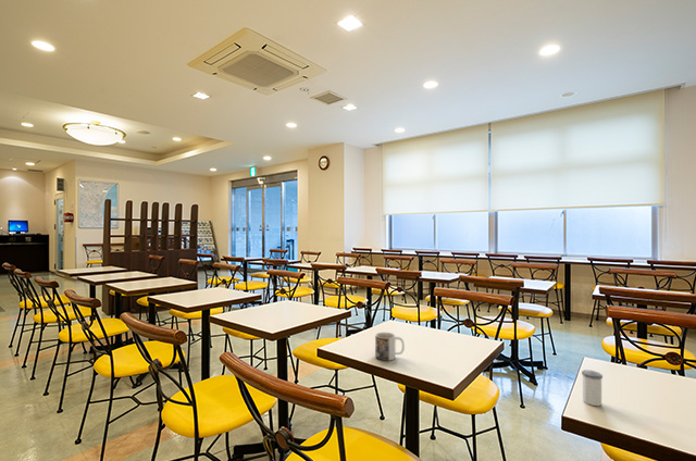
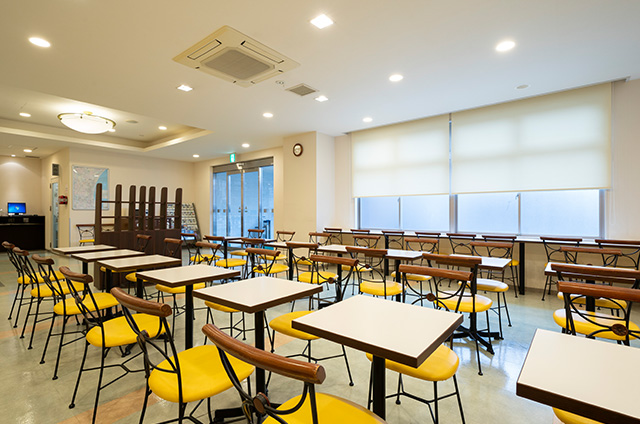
- salt shaker (592, 387)
- mug (389, 346)
